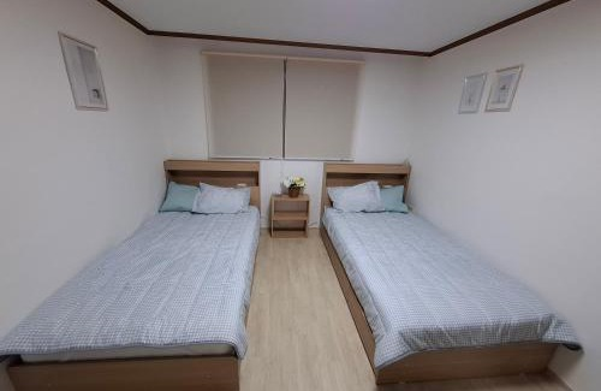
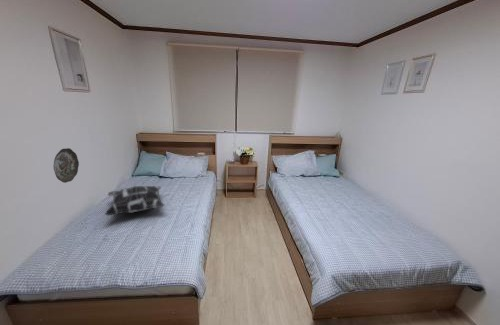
+ decorative pillow (135, 198)
+ decorative plate (65, 165)
